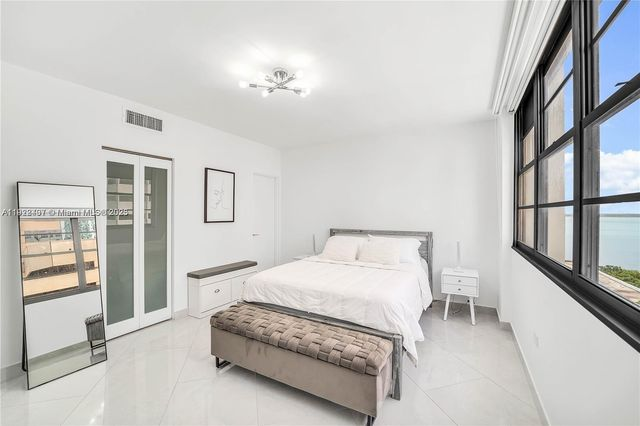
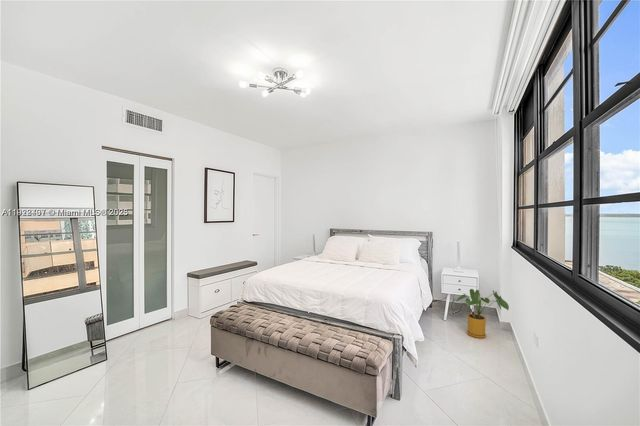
+ house plant (478, 311)
